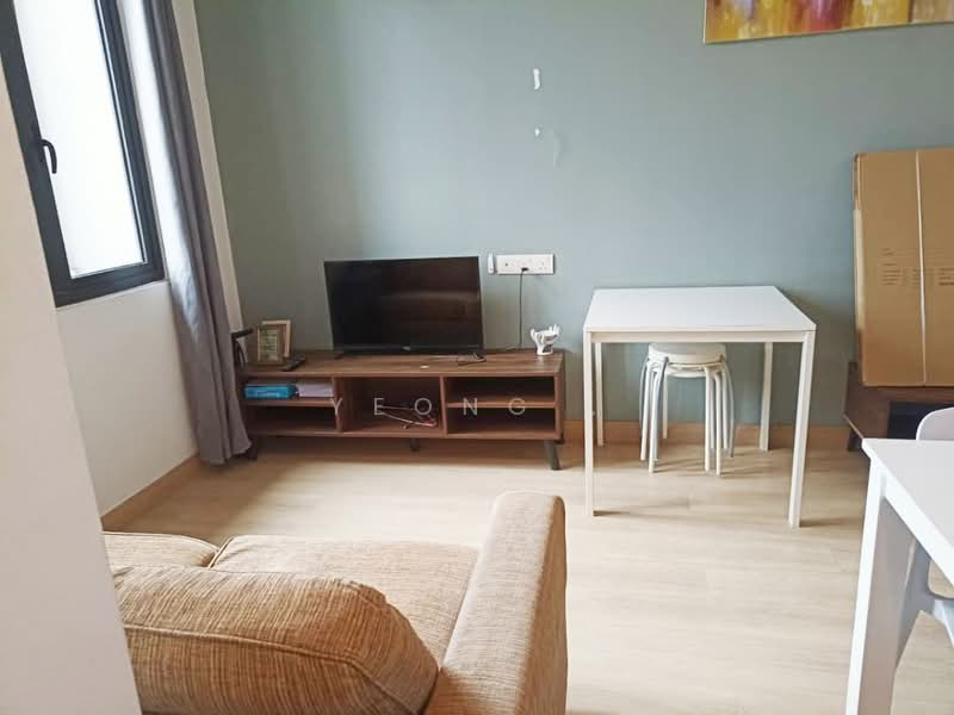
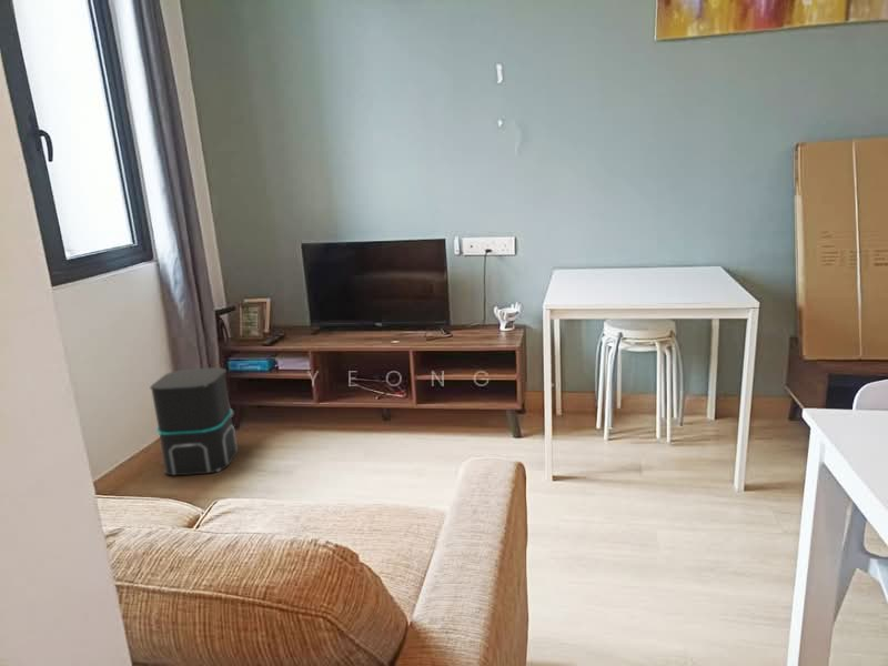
+ speaker (195, 418)
